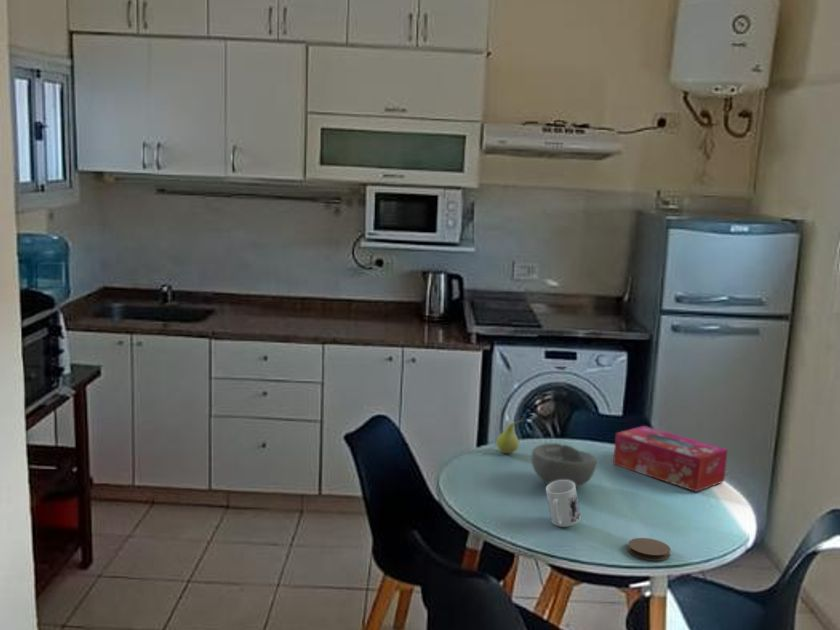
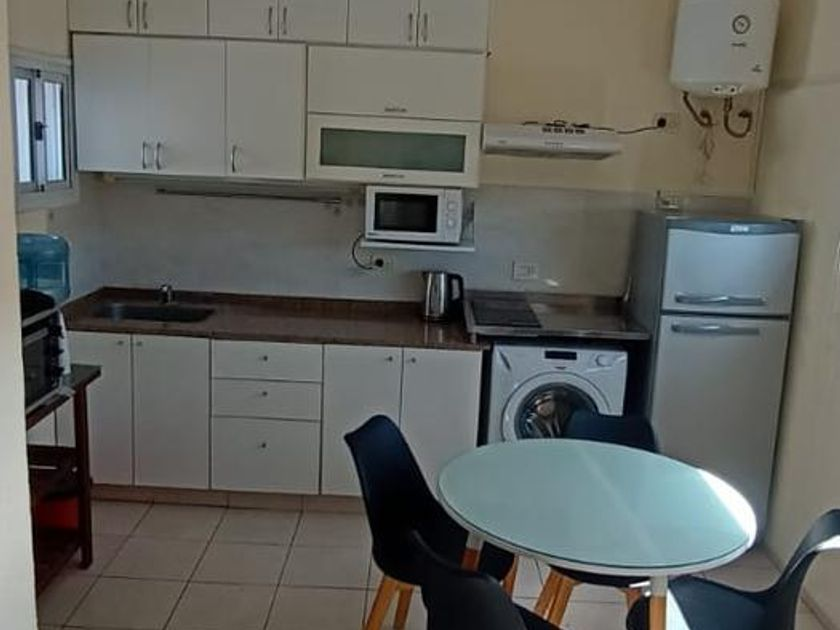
- bowl (562, 468)
- fruit (509, 435)
- tissue box (669, 457)
- coaster (649, 548)
- mug (564, 505)
